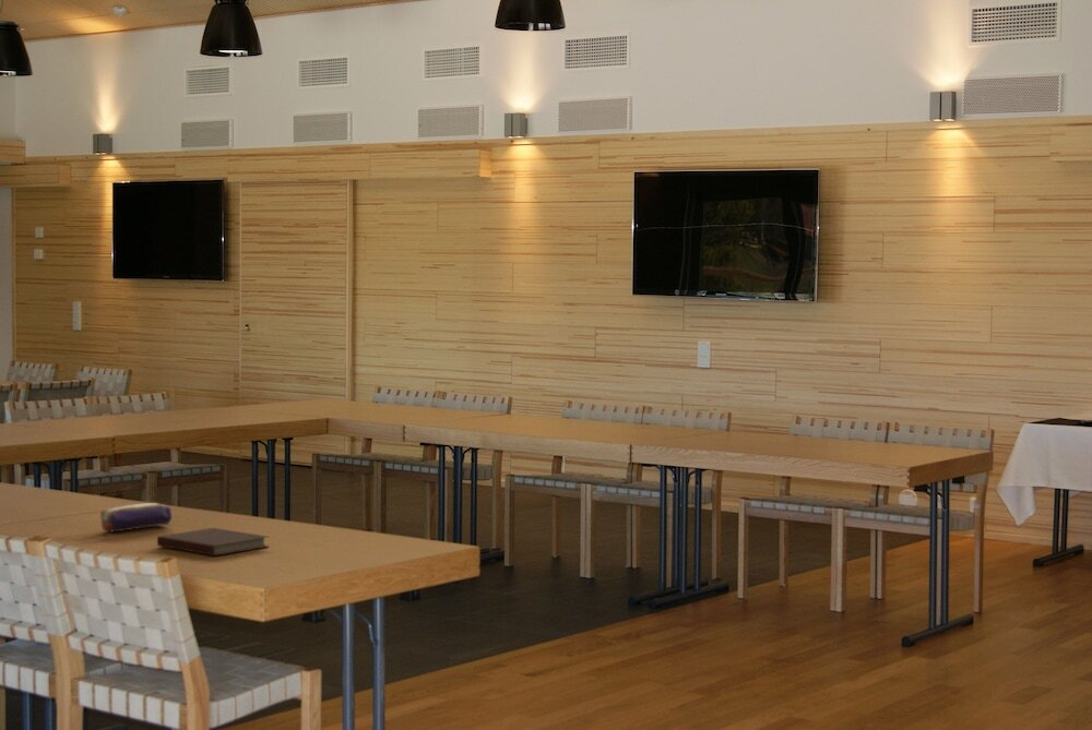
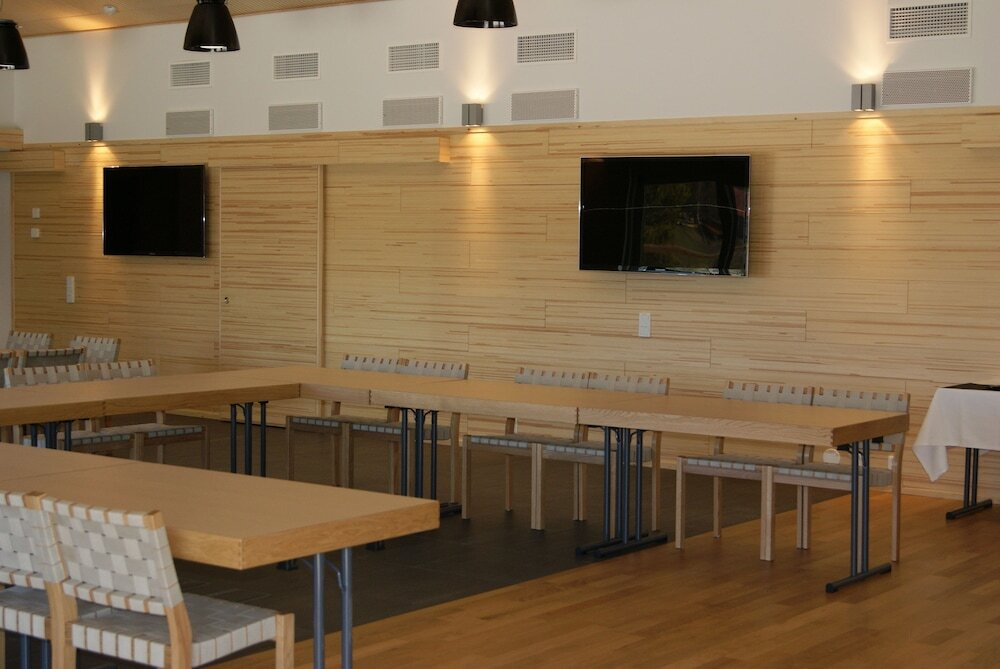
- notebook (213, 541)
- pencil case (136, 516)
